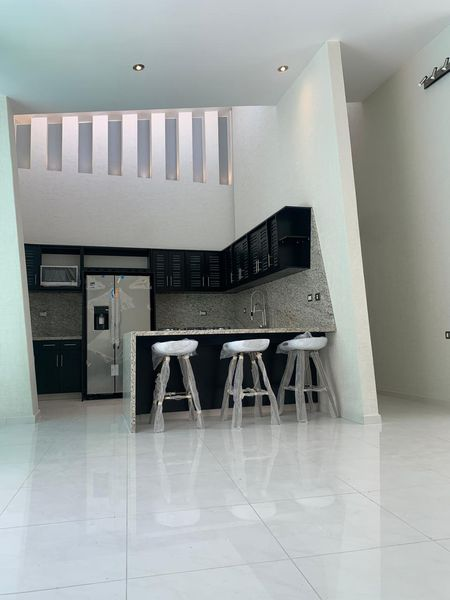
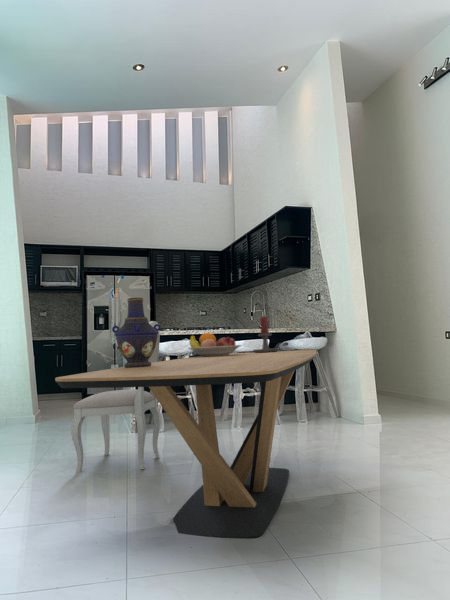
+ fruit bowl (214, 343)
+ candle holder (268, 333)
+ vase (136, 331)
+ dining table (247, 434)
+ dining chair (116, 392)
